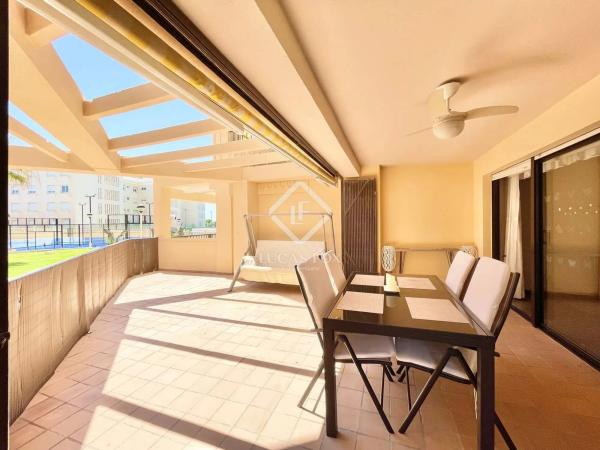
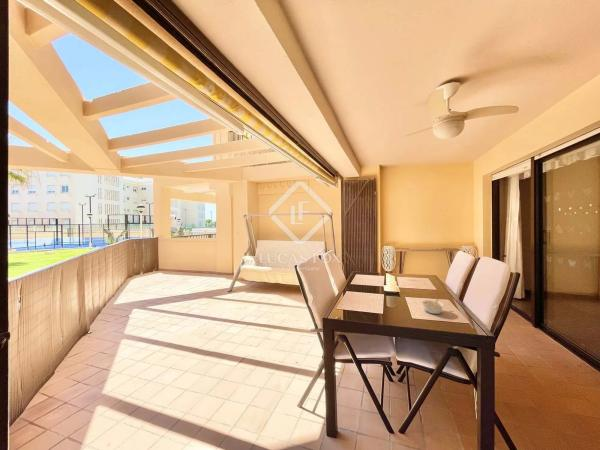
+ legume (432, 306)
